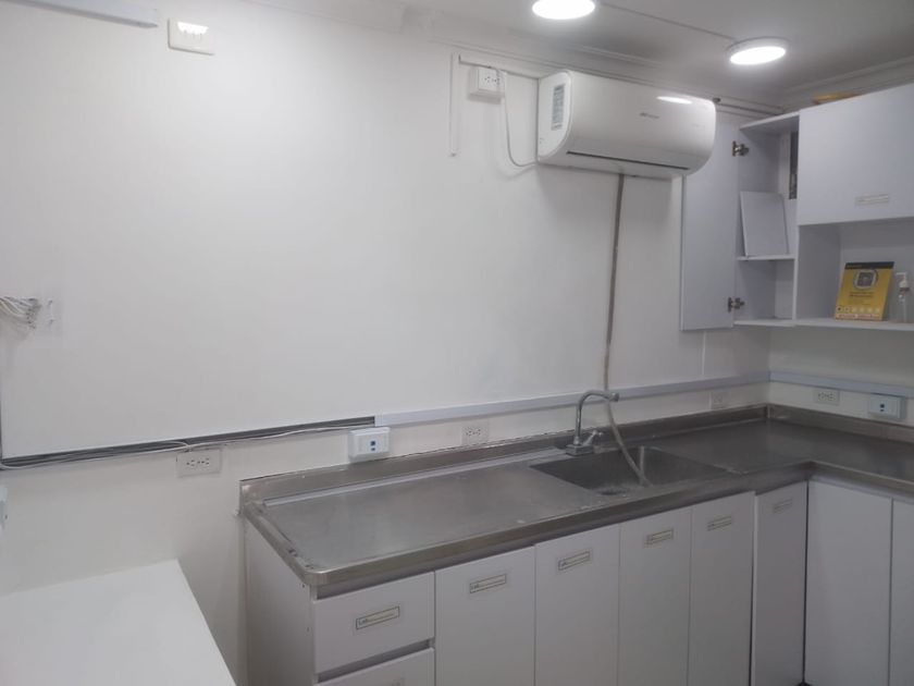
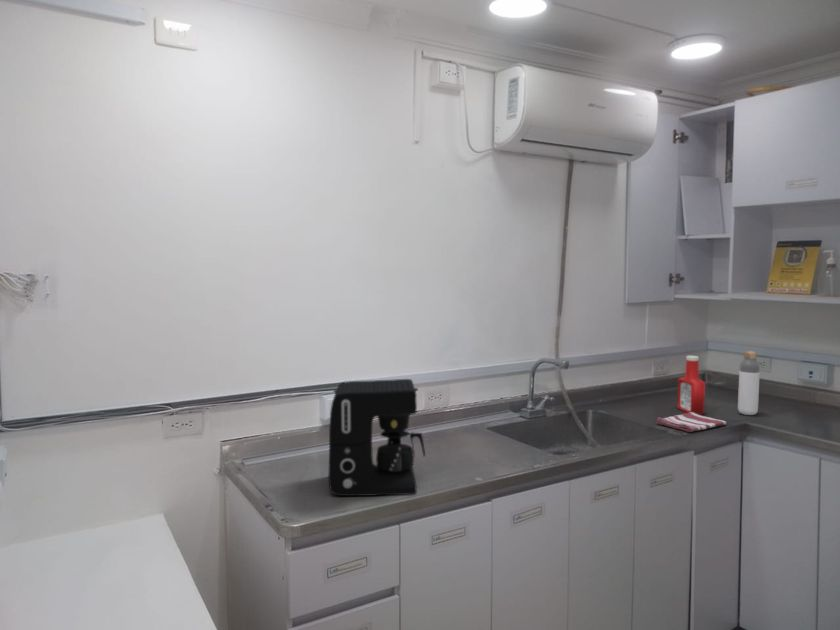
+ dish towel (691, 421)
+ bottle (748, 382)
+ coffee maker (381, 435)
+ soap bottle (691, 383)
